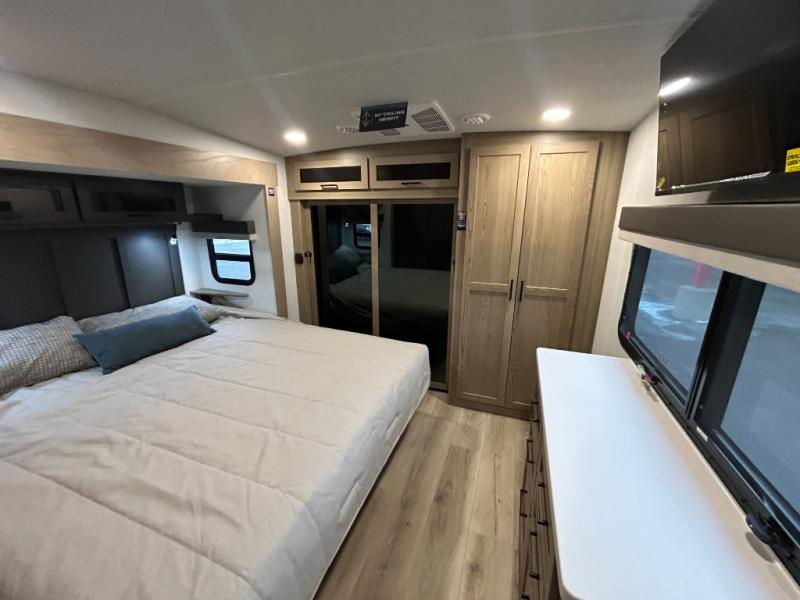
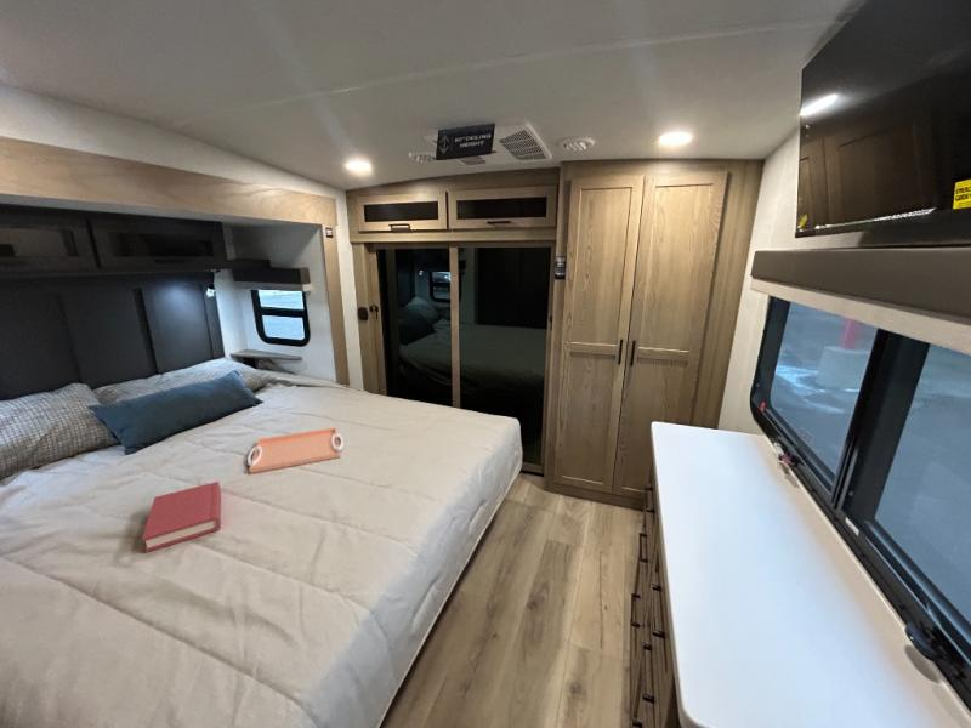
+ hardback book (186, 512)
+ serving tray (297, 448)
